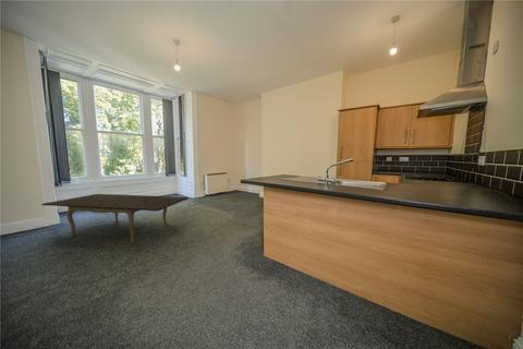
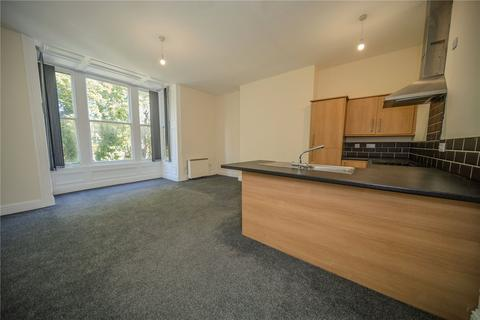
- dining table (122, 212)
